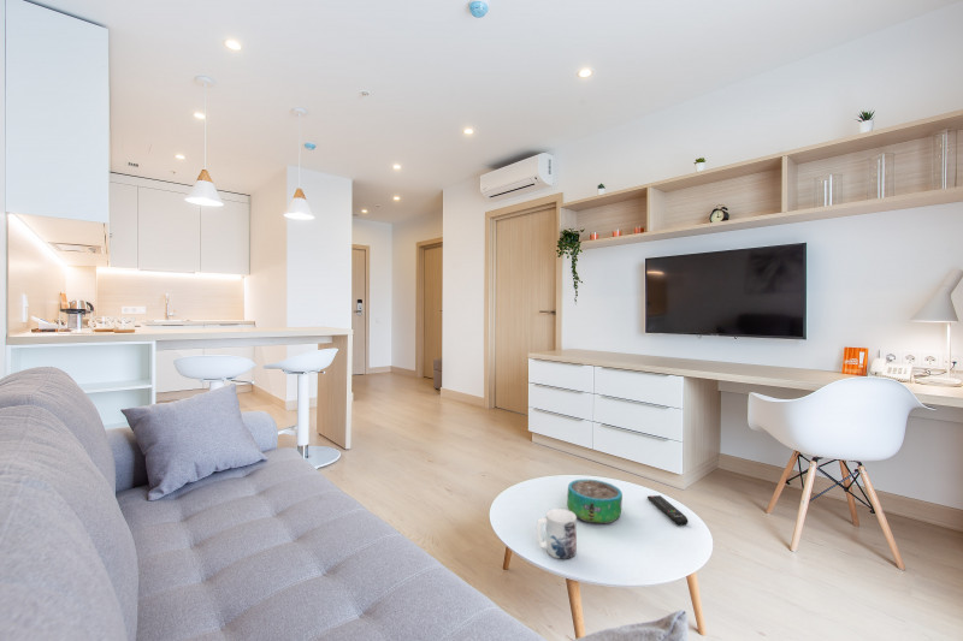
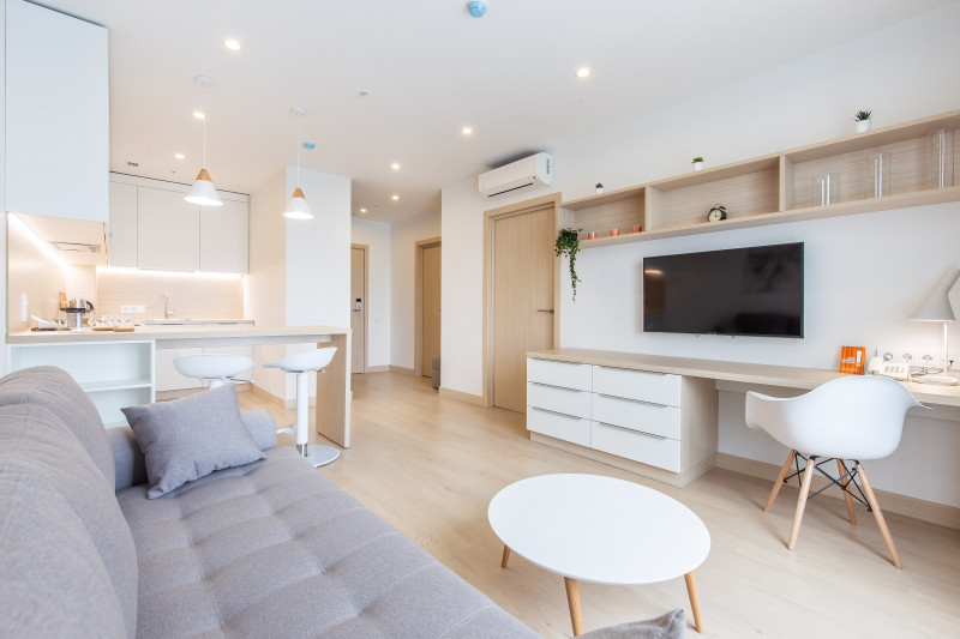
- mug (557, 534)
- remote control (666, 508)
- decorative bowl (593, 500)
